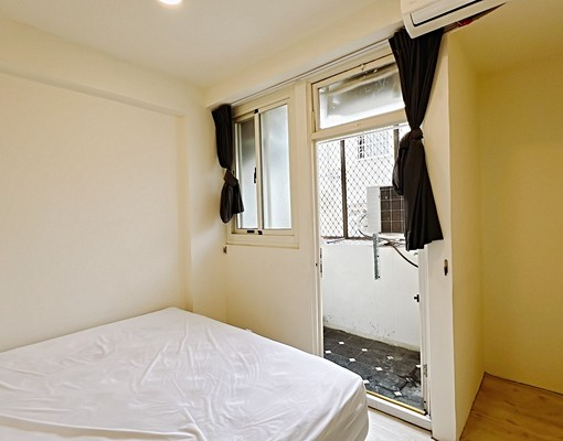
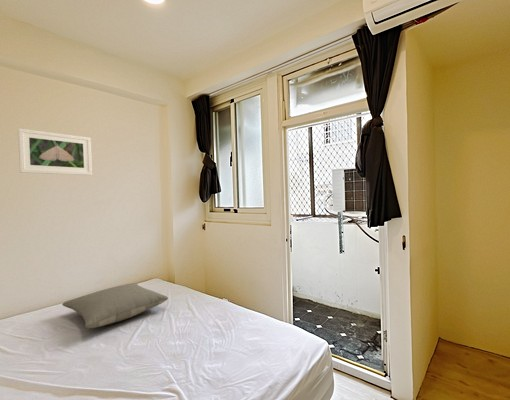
+ pillow (116, 301)
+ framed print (58, 153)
